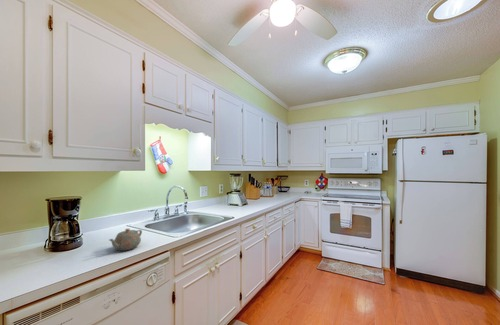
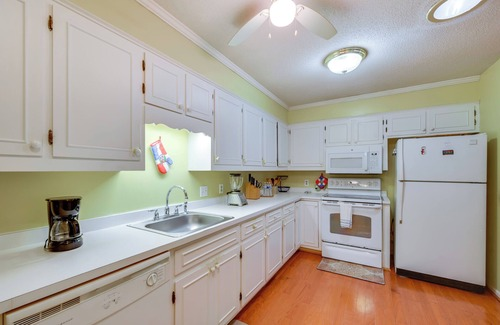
- teapot (126, 238)
